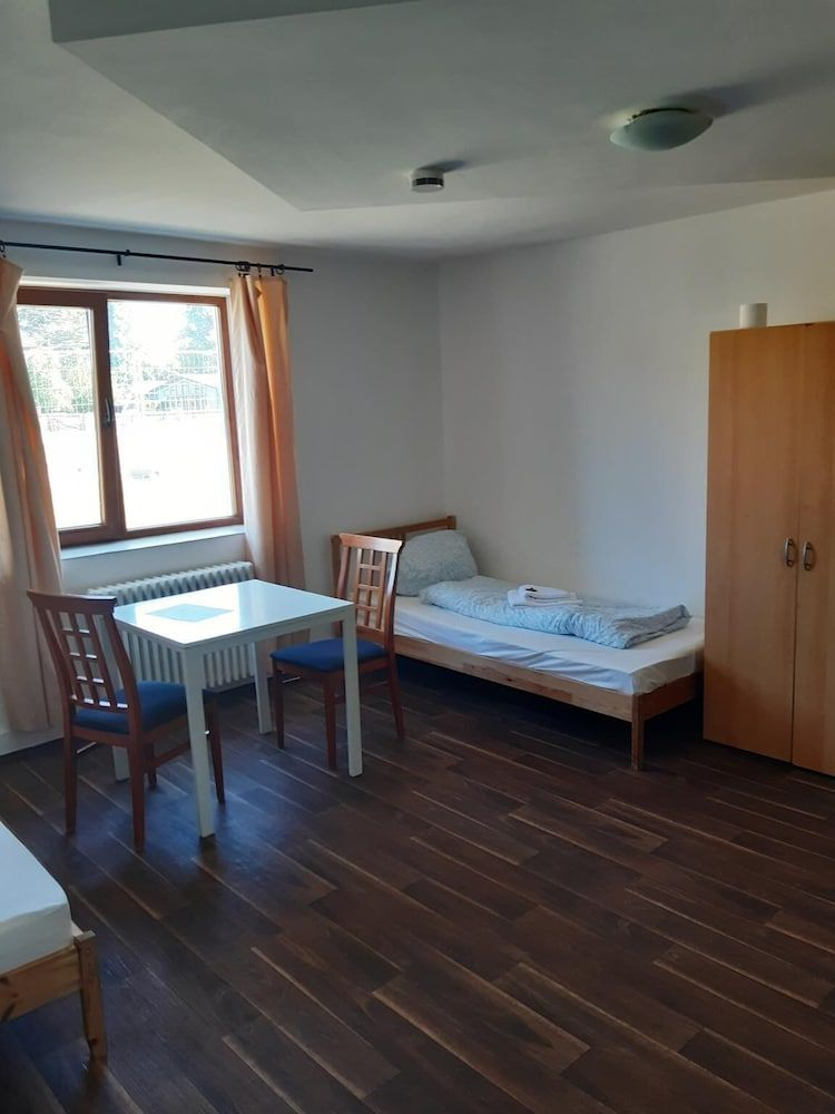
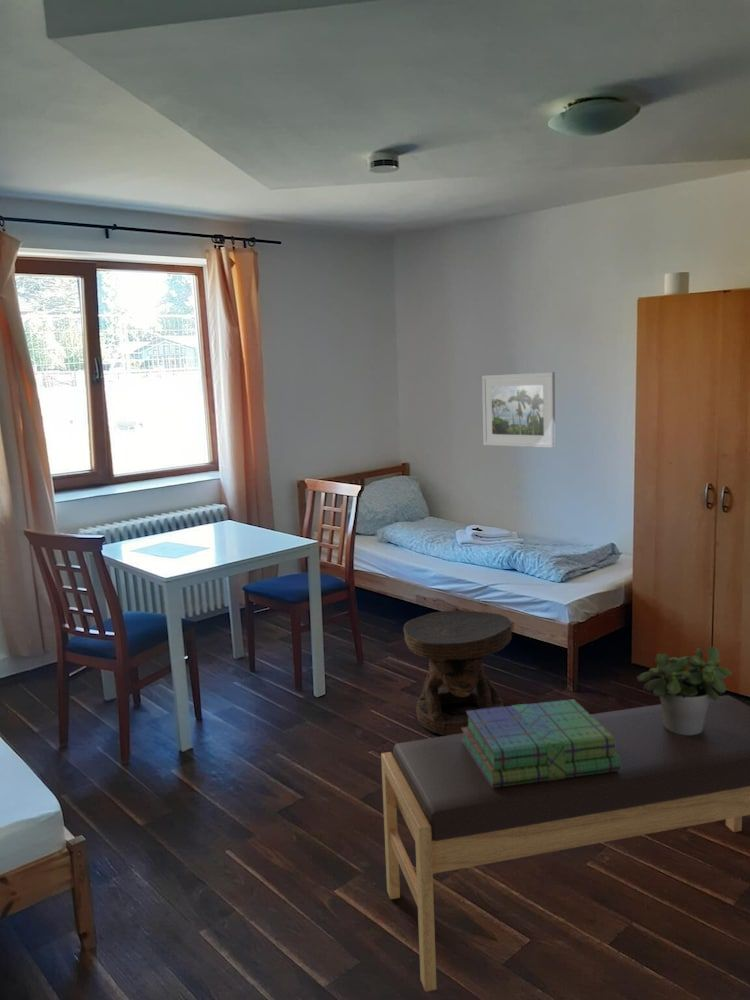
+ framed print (517, 410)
+ side table (458, 669)
+ stack of books (537, 739)
+ bench (601, 821)
+ potted plant (686, 691)
